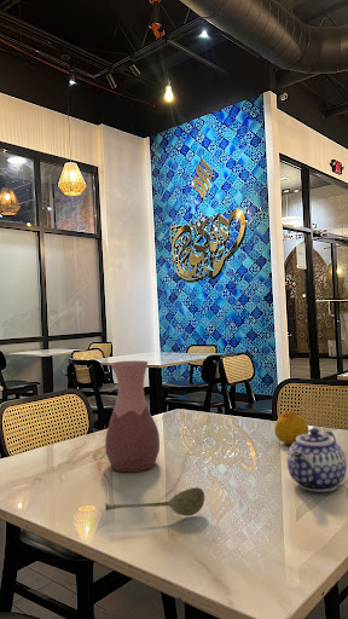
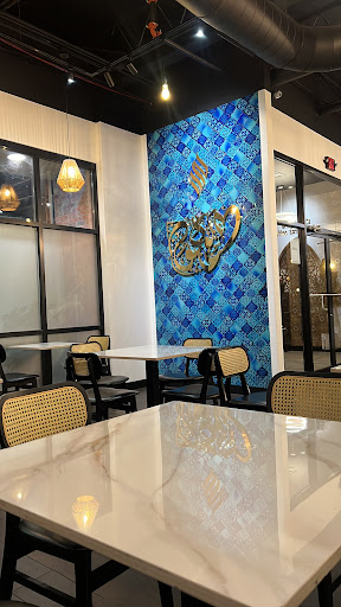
- fruit (290, 427)
- soupspoon (156, 503)
- teapot (315, 456)
- vase (130, 413)
